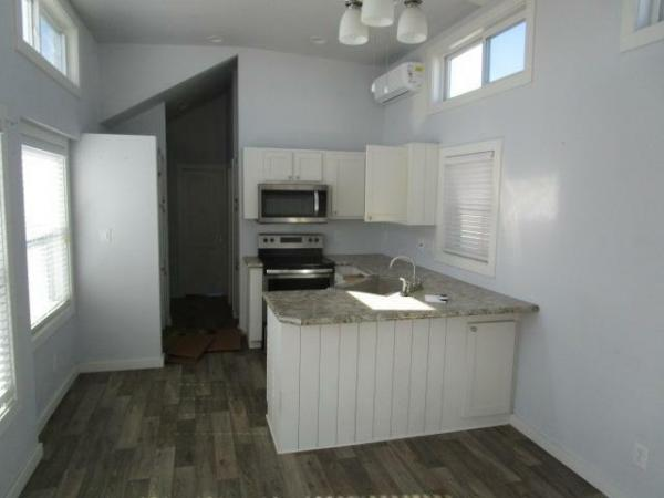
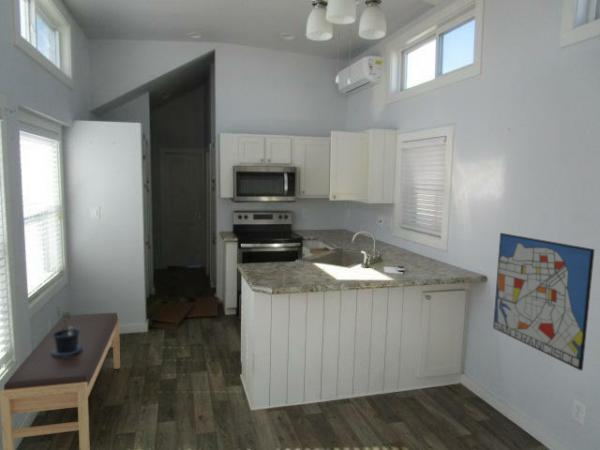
+ bench (73, 374)
+ potted plant (65, 329)
+ wall art (536, 294)
